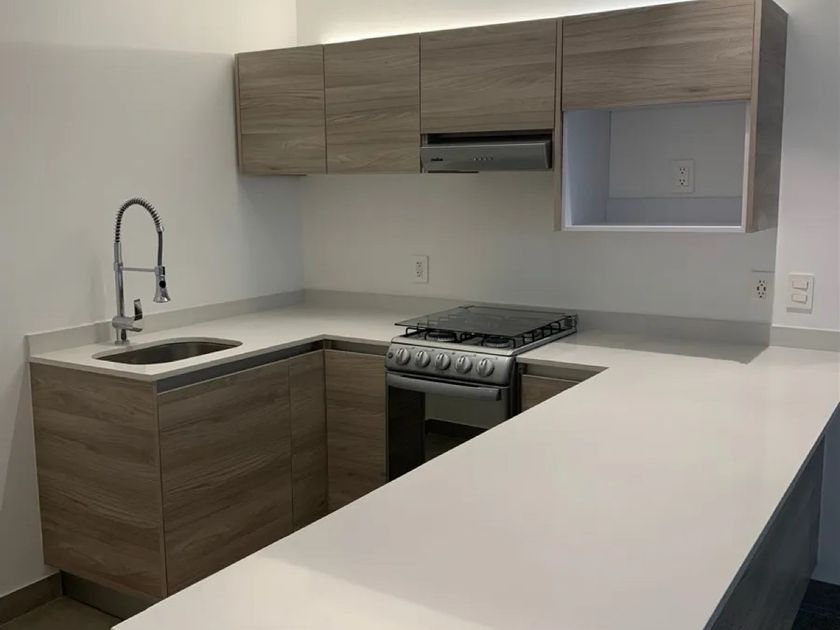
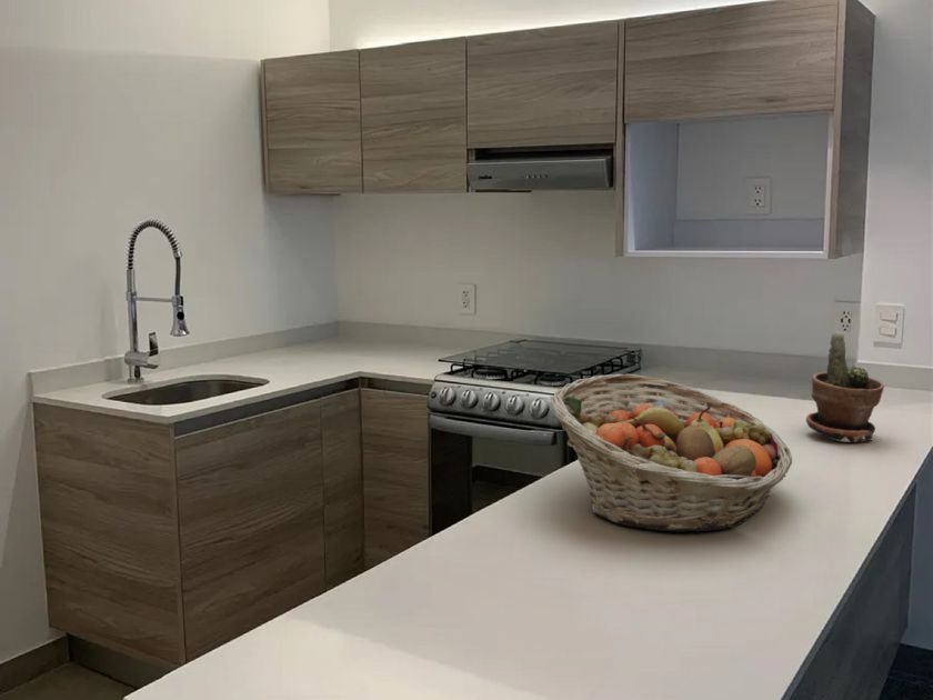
+ fruit basket (670, 446)
+ potted plant (844, 383)
